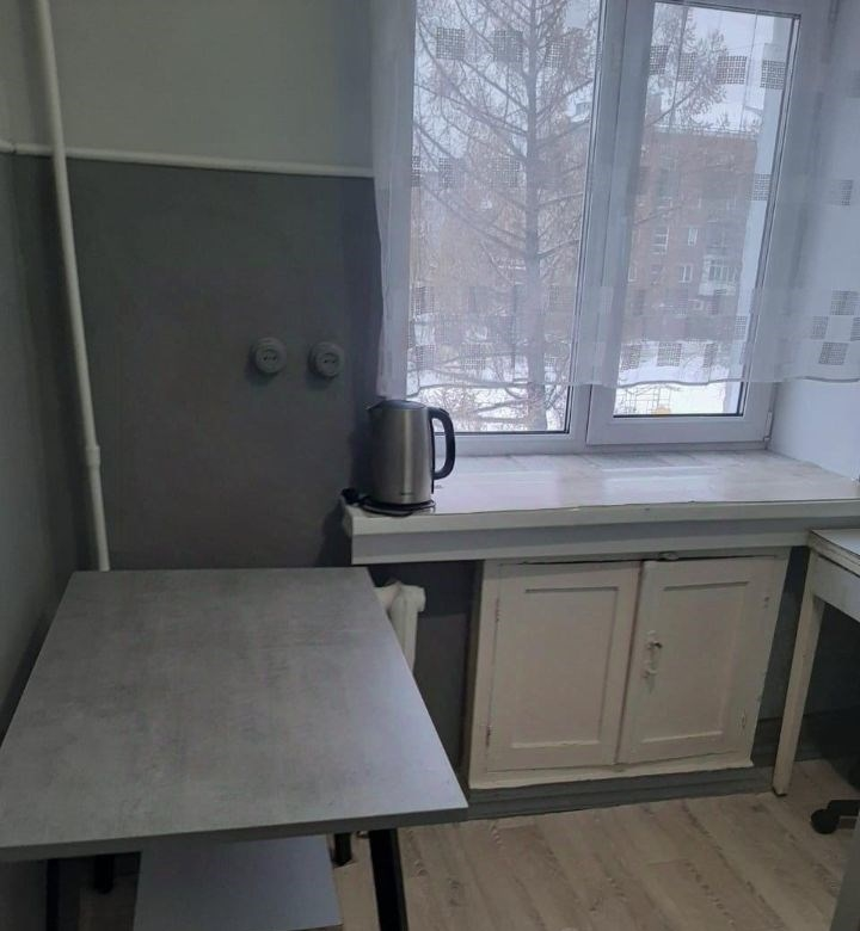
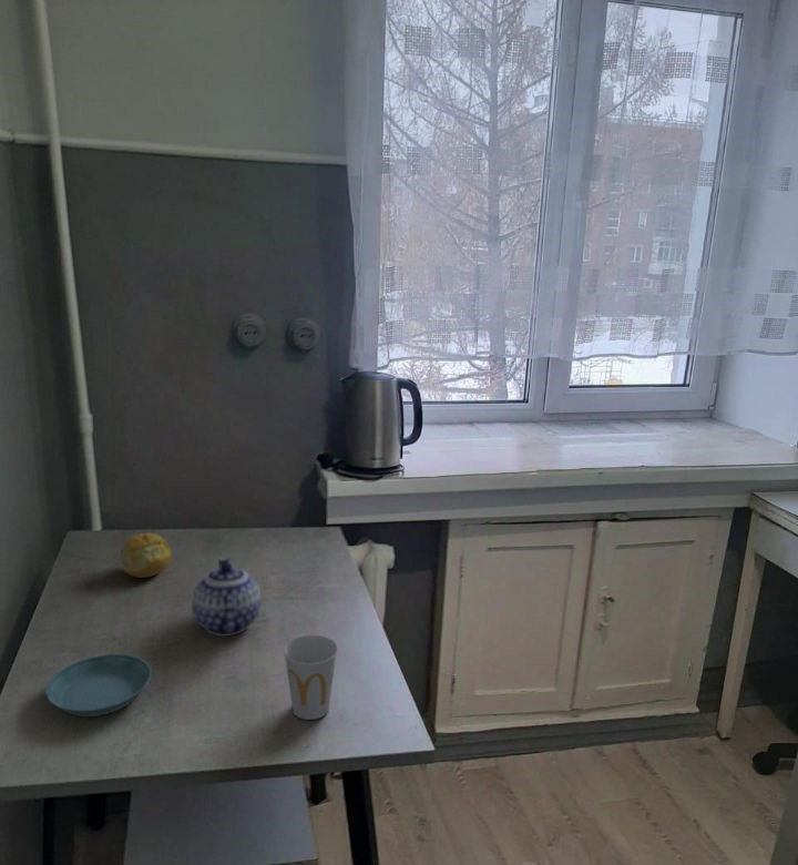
+ cup (310, 679)
+ teapot (226, 594)
+ saucer (100, 688)
+ fruit (145, 554)
